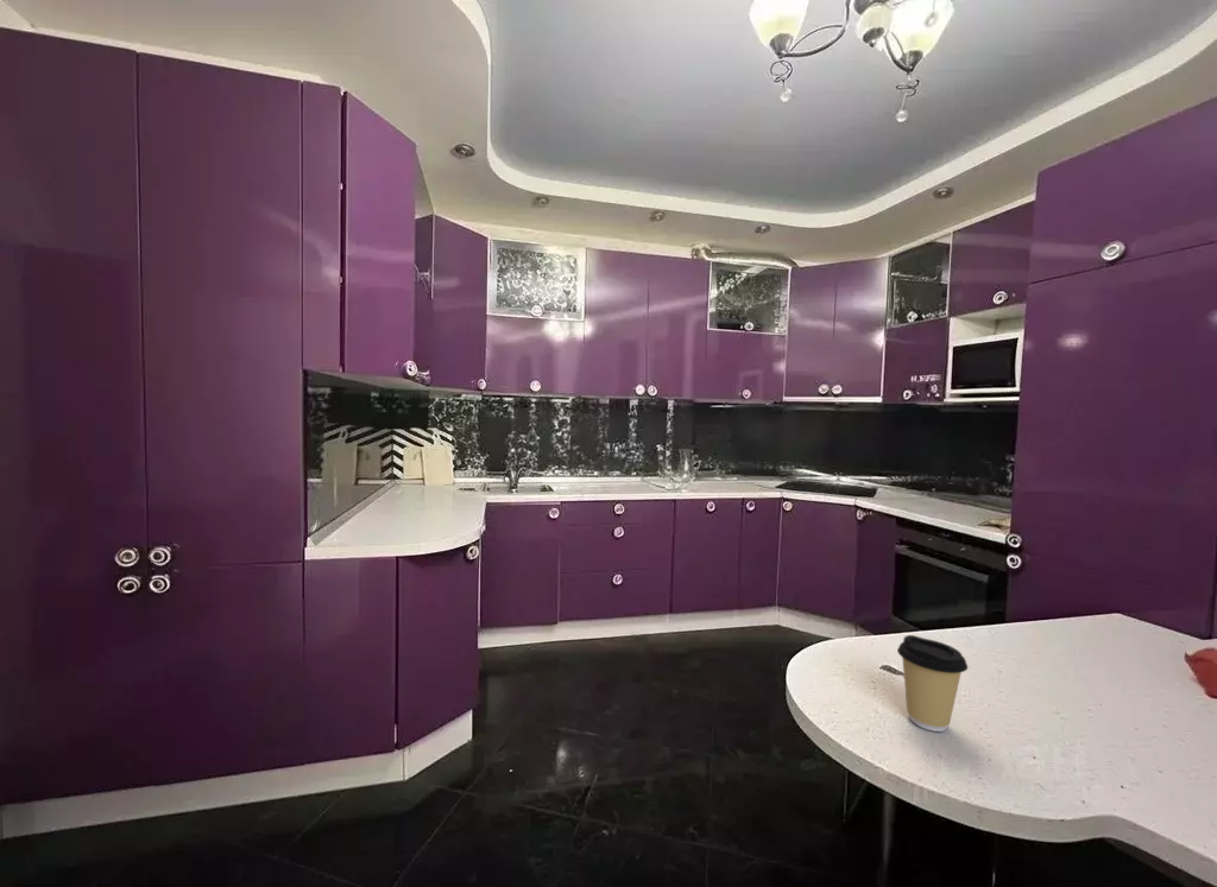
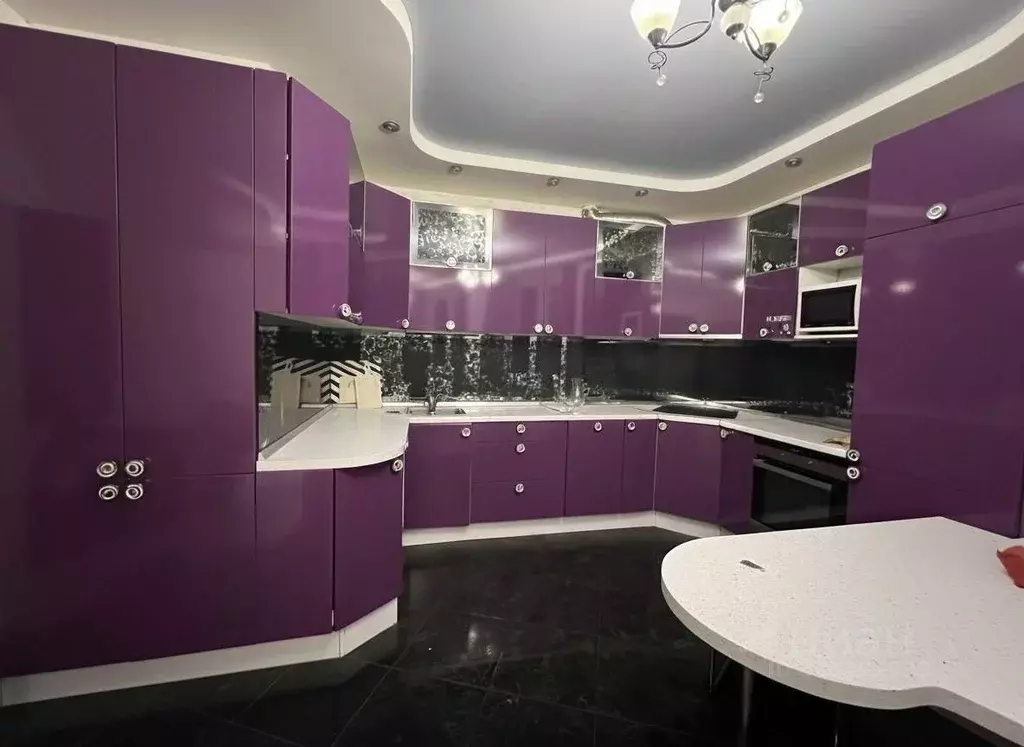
- coffee cup (929, 683)
